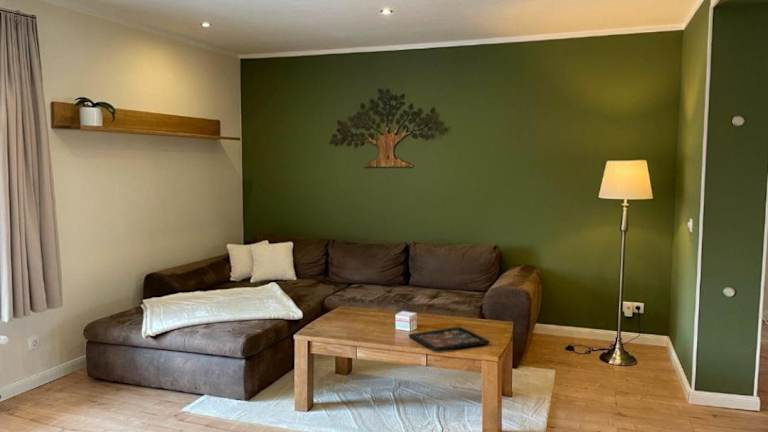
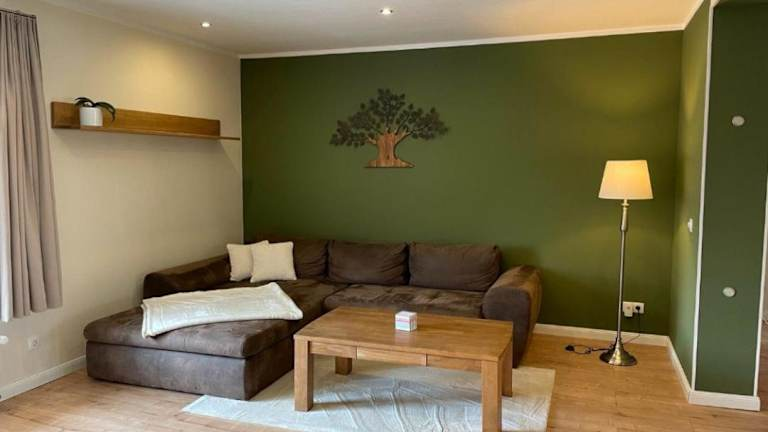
- decorative tray (448, 338)
